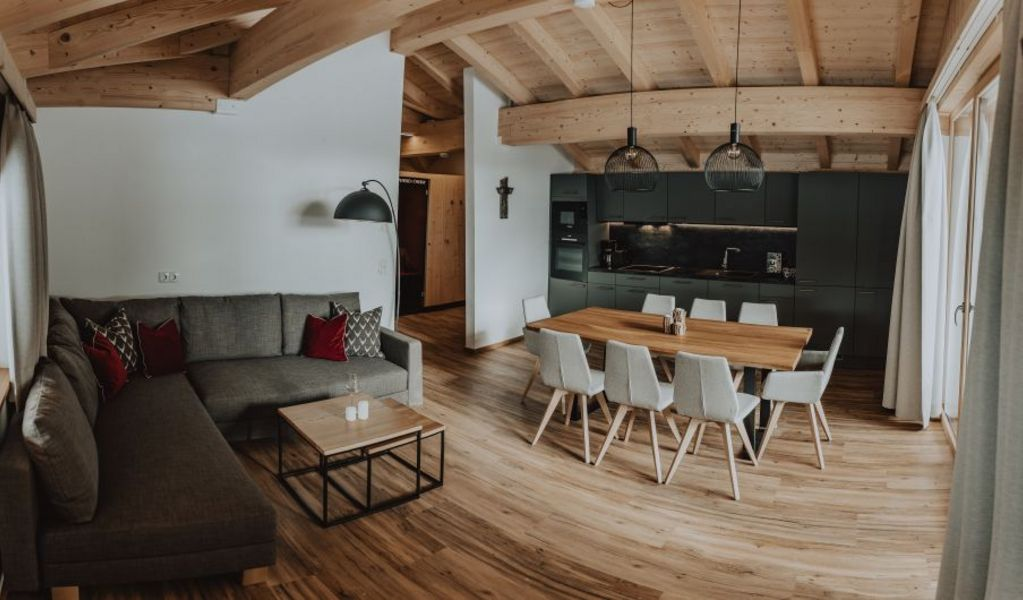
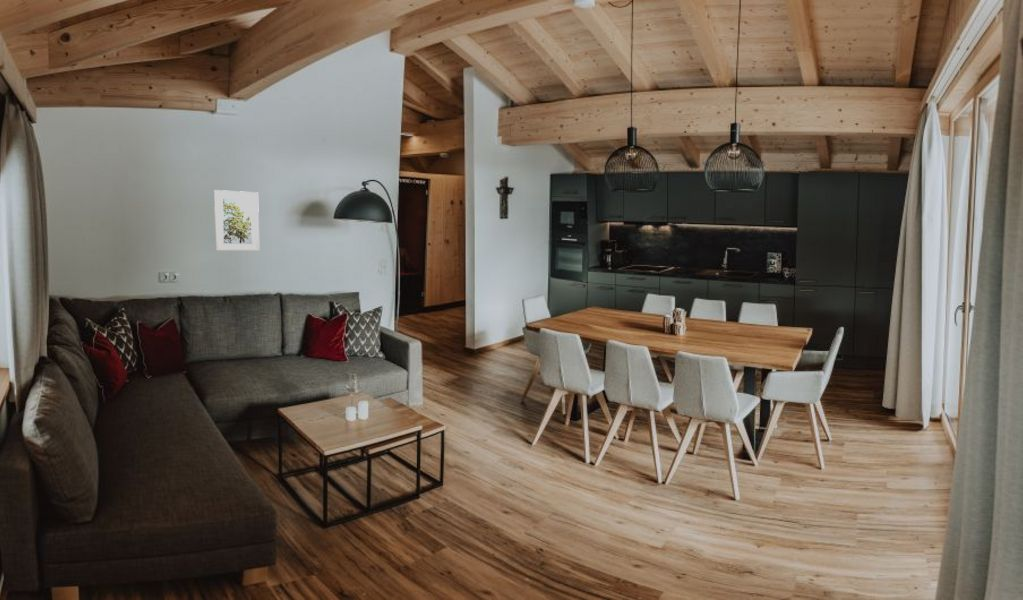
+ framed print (237, 221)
